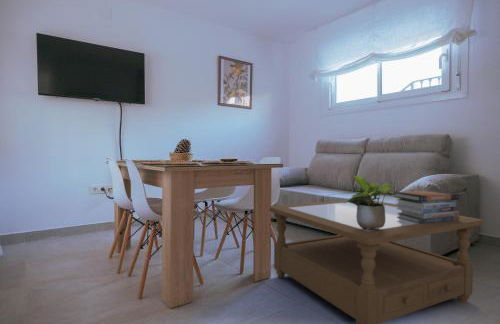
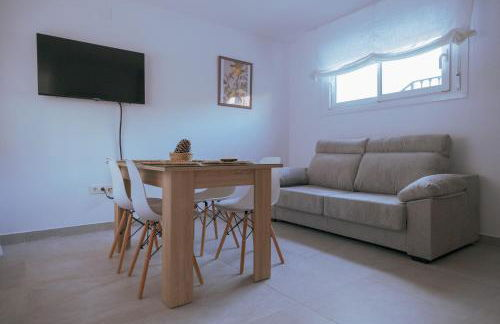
- potted plant (367, 200)
- coffee table (364, 250)
- book stack (425, 205)
